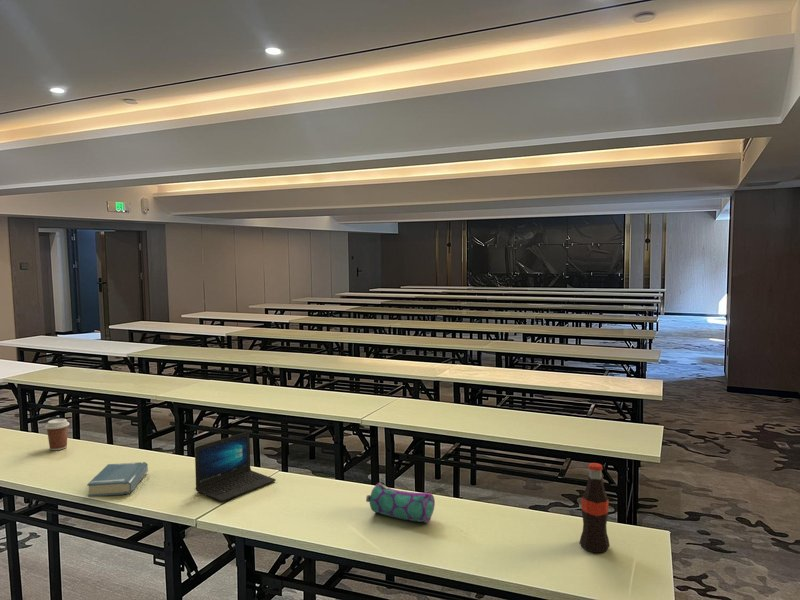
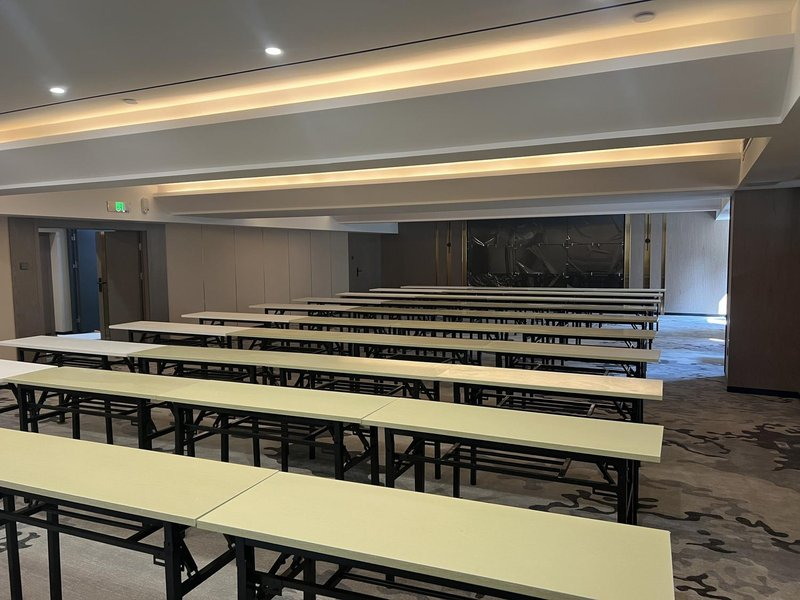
- bottle (595, 505)
- laptop (235, 464)
- hardback book (119, 478)
- pencil case (401, 502)
- coffee cup (57, 434)
